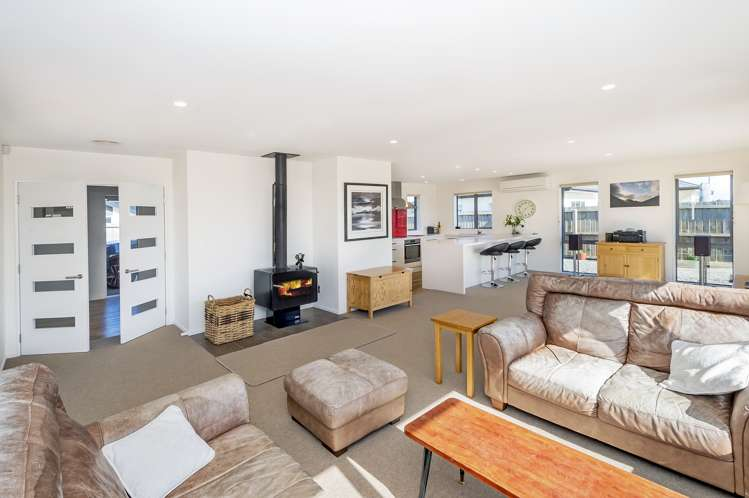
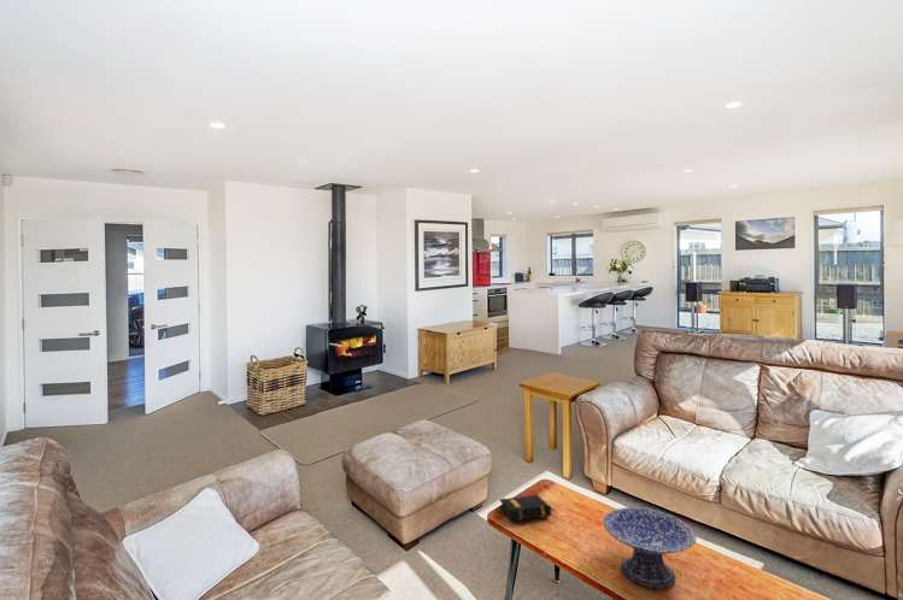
+ book (528, 506)
+ decorative bowl (647, 549)
